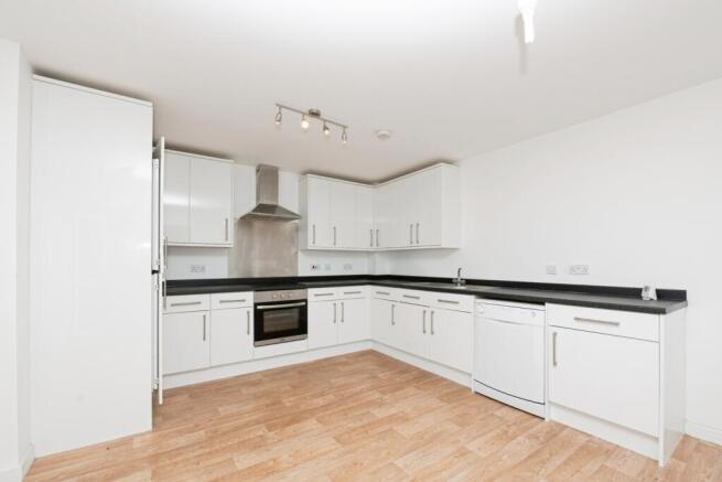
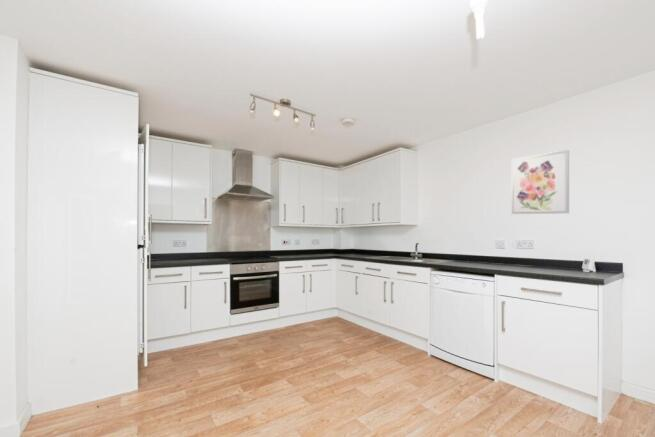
+ wall art (538, 184)
